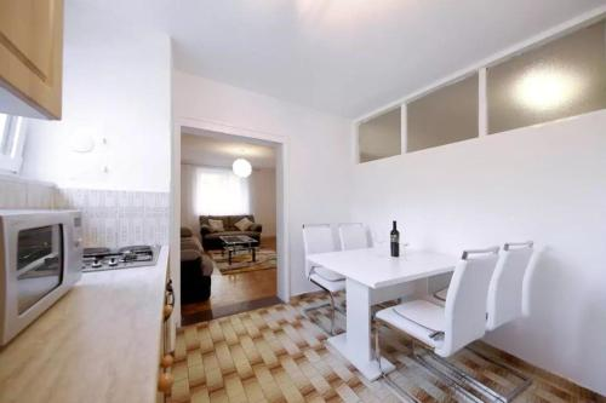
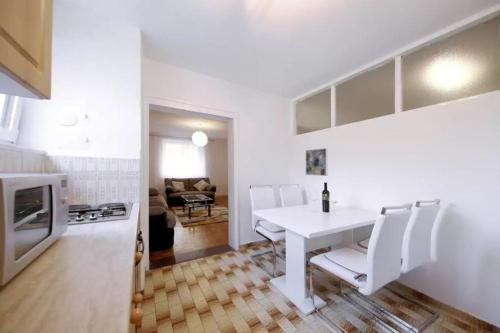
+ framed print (315, 162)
